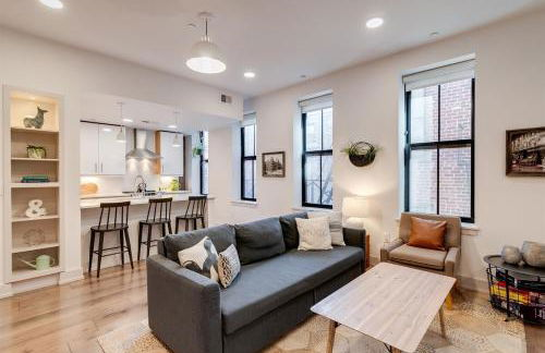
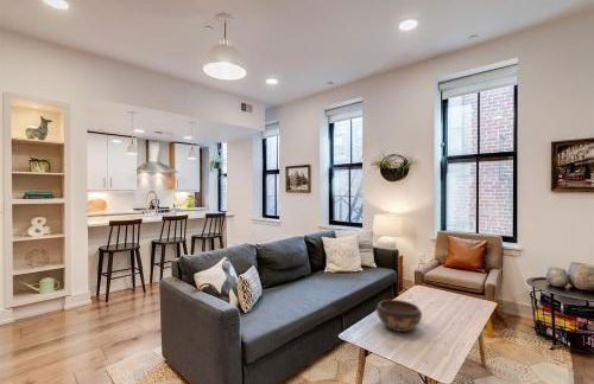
+ decorative bowl (398, 315)
